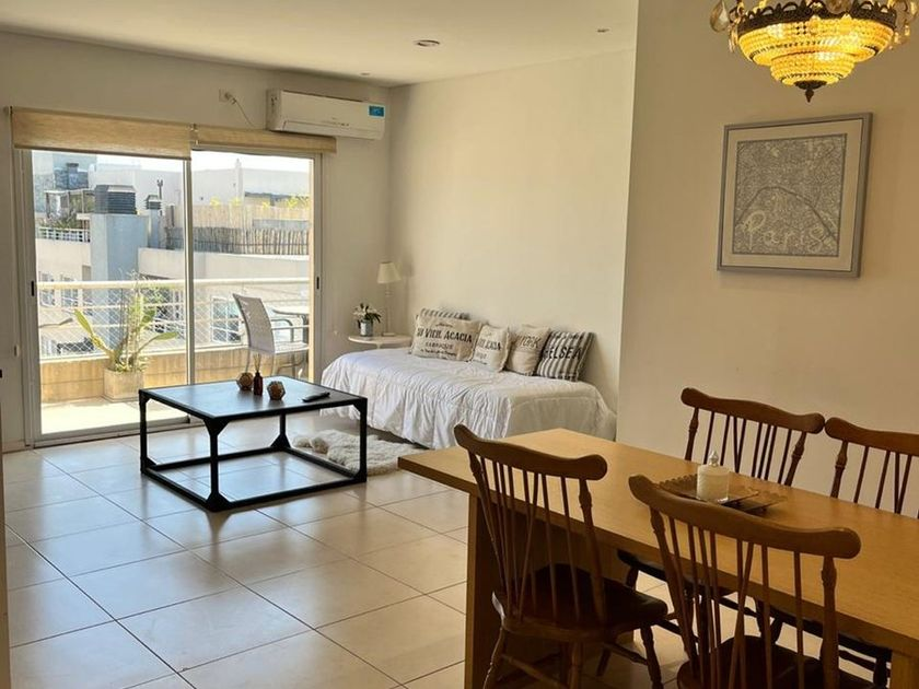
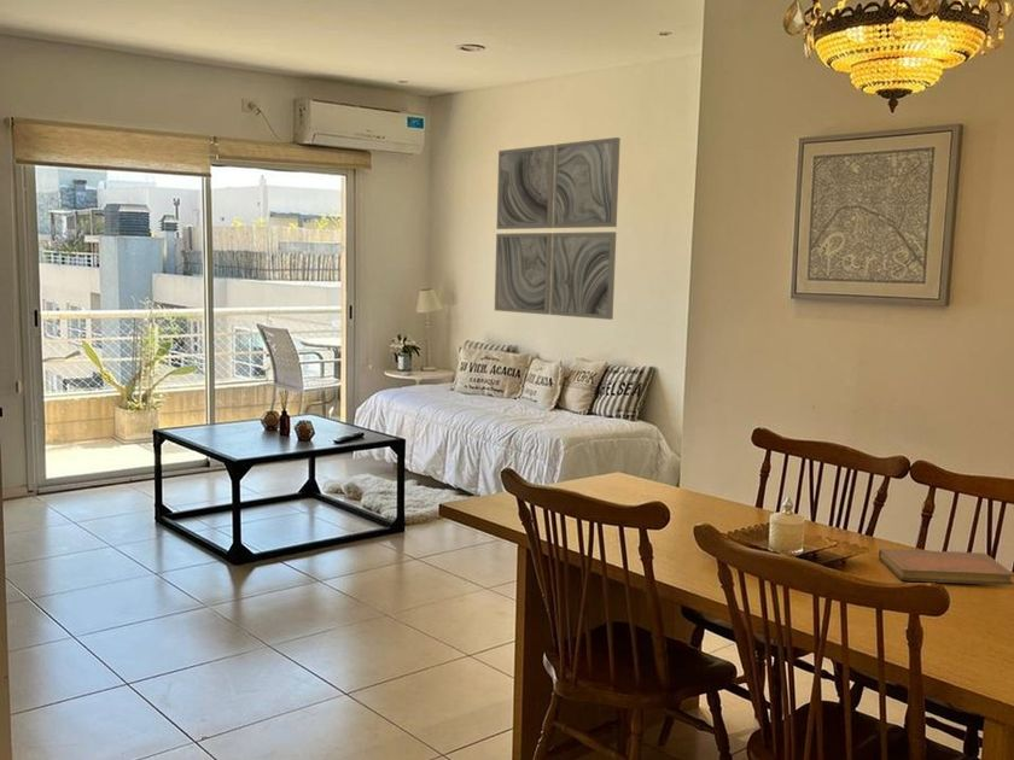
+ wall art (552, 233)
+ notebook (943, 565)
